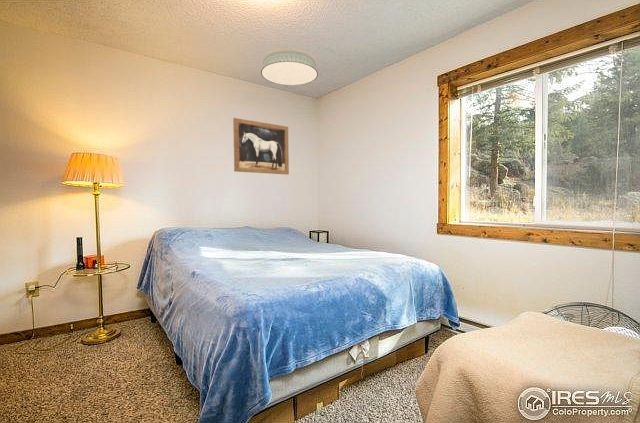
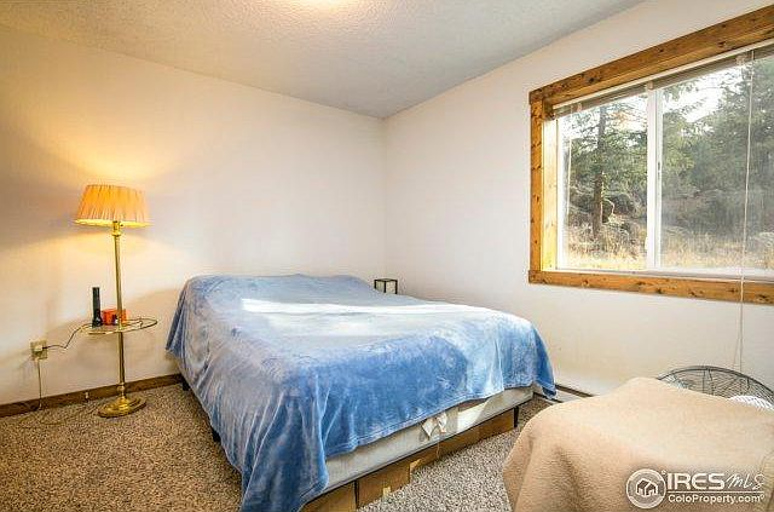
- wall art (262, 147)
- ceiling light (289, 68)
